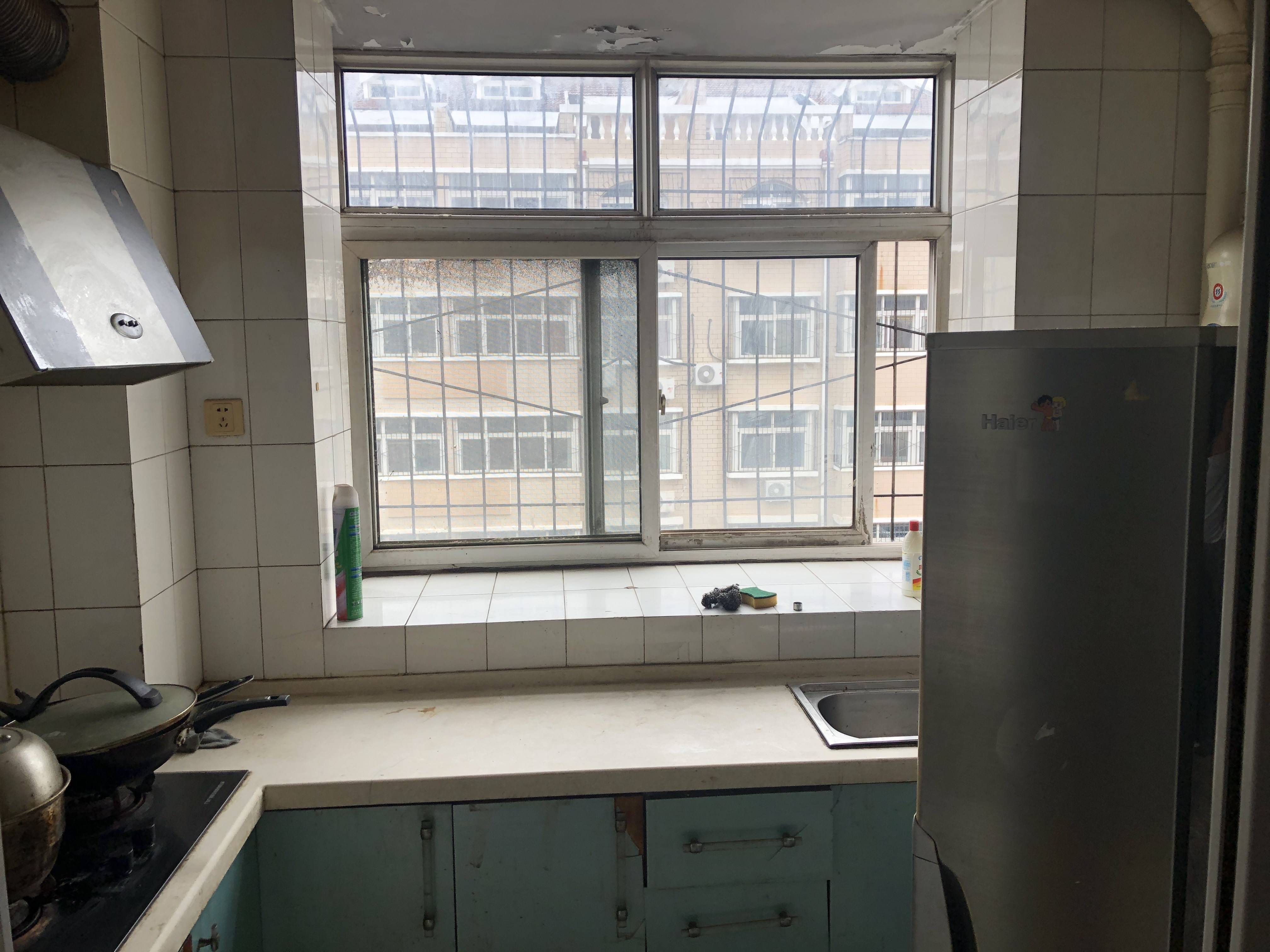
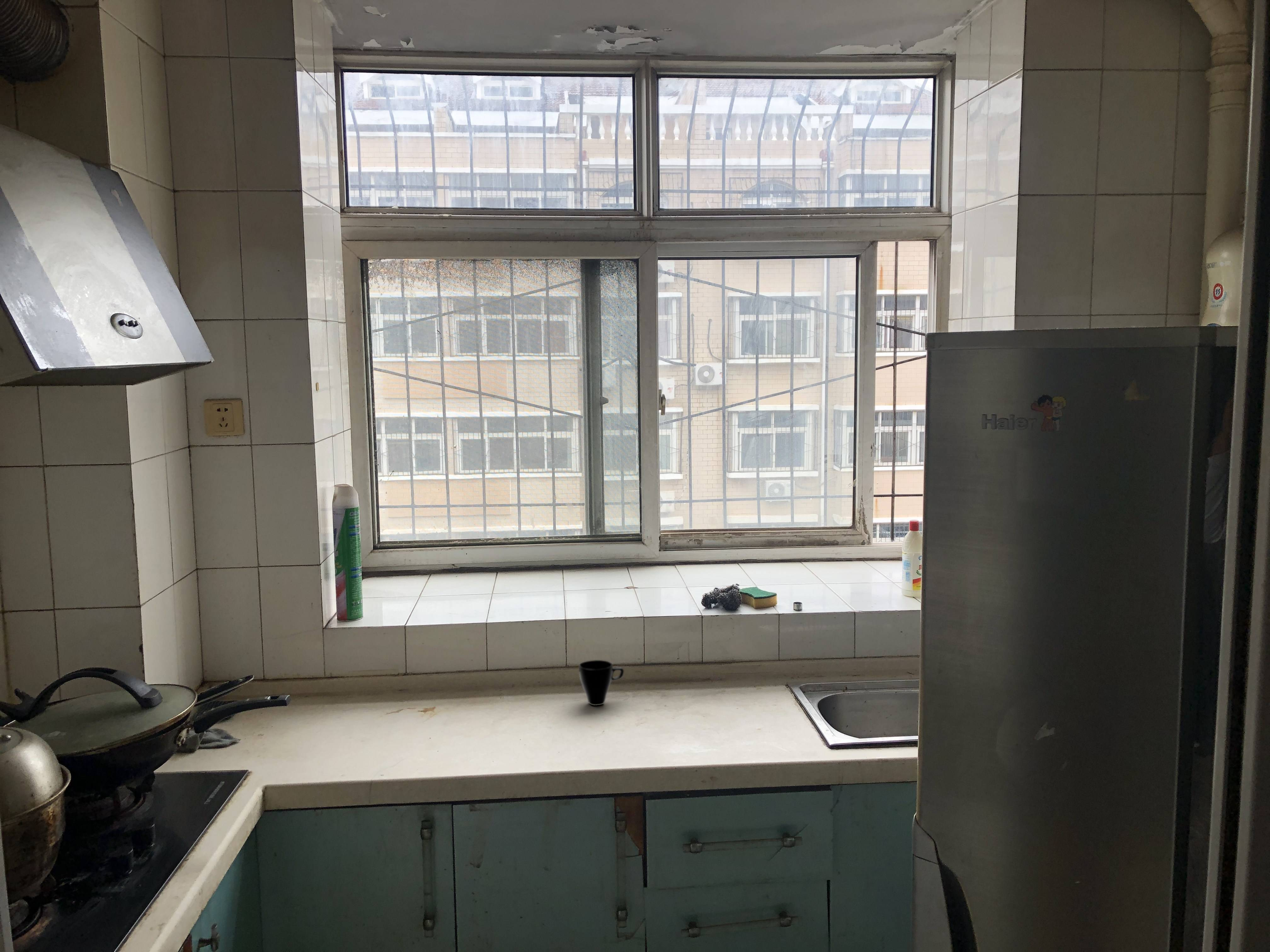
+ cup (602, 683)
